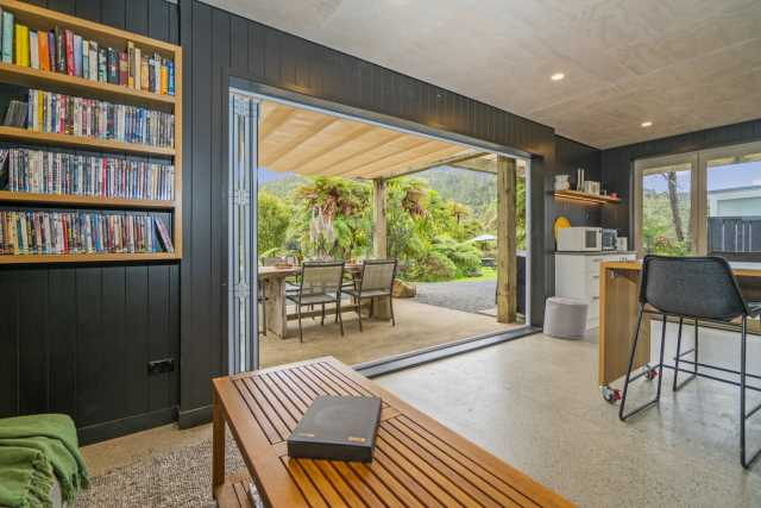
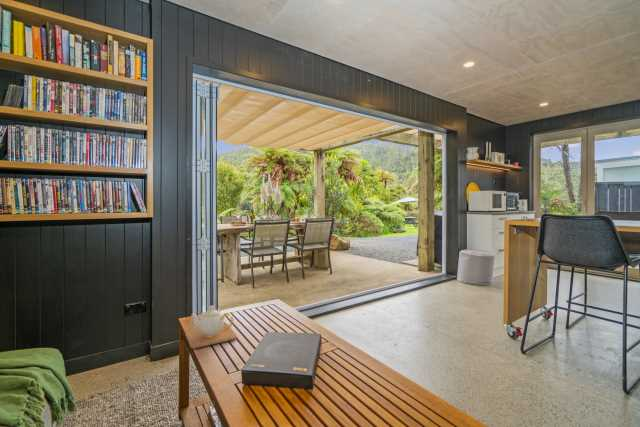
+ teapot (210, 320)
